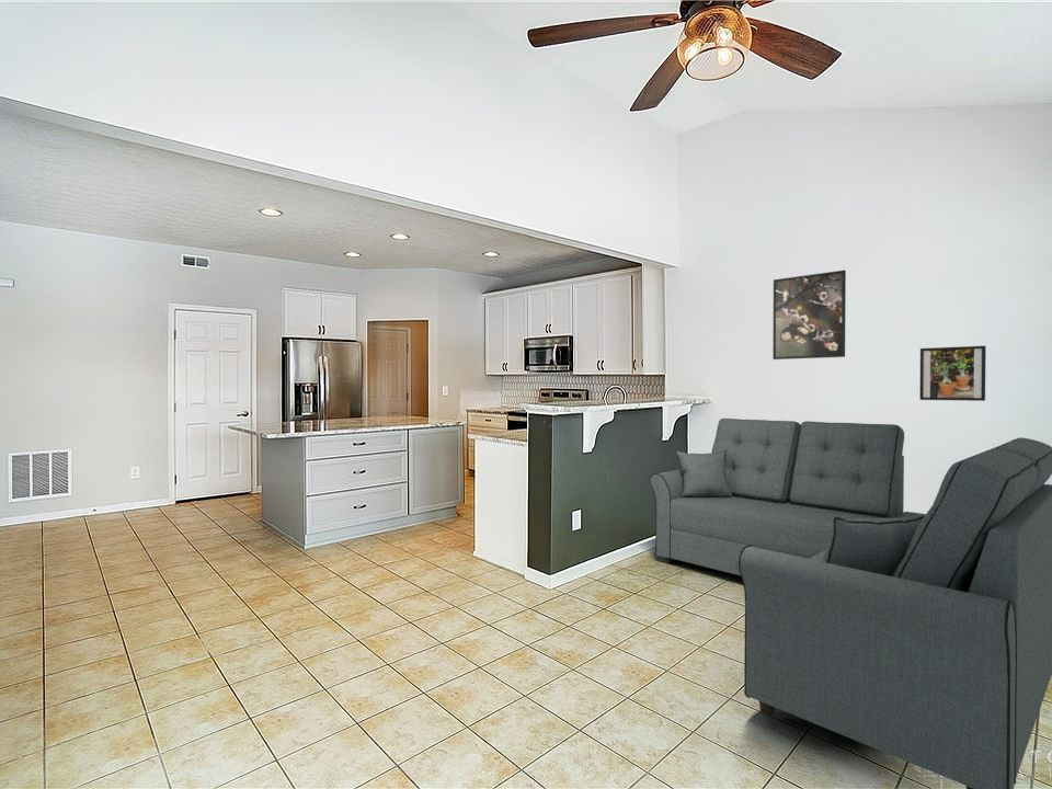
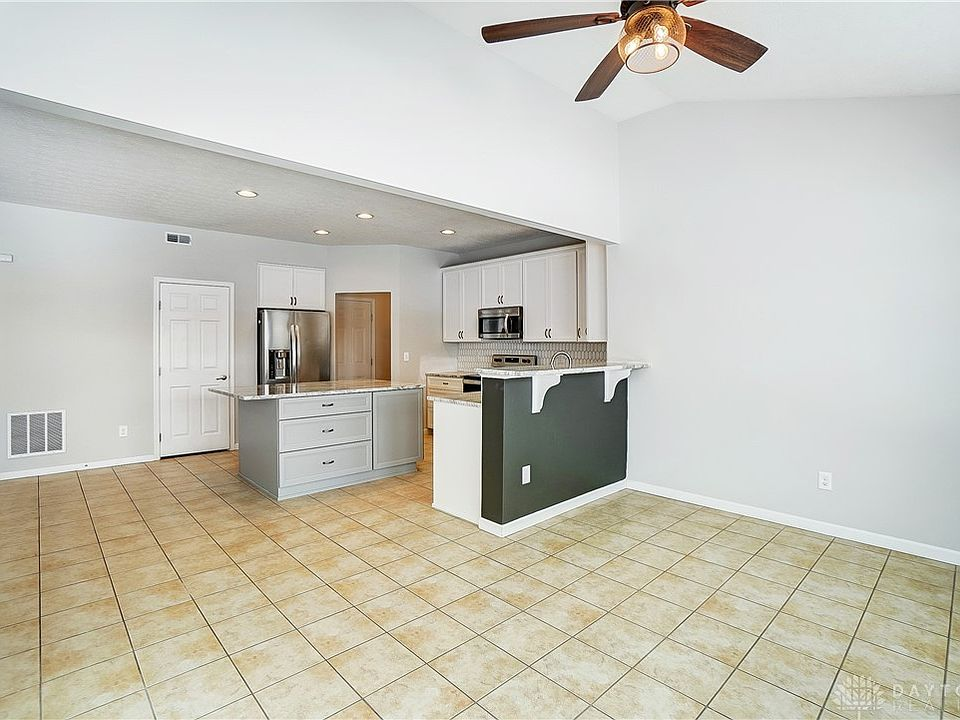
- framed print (951, 374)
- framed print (808, 317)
- sofa (784, 524)
